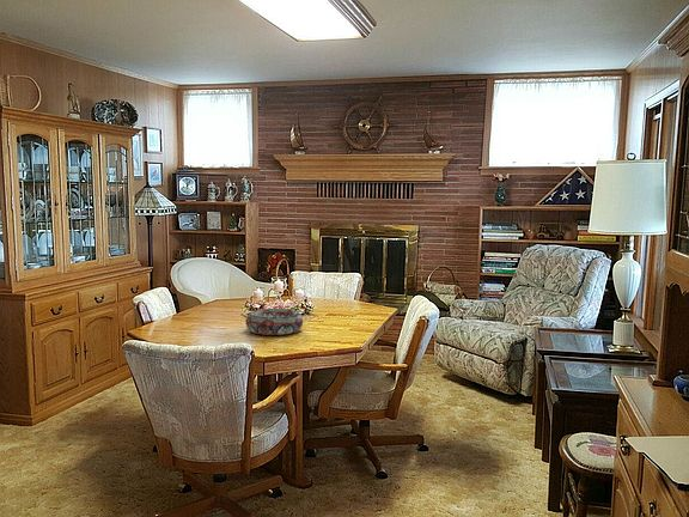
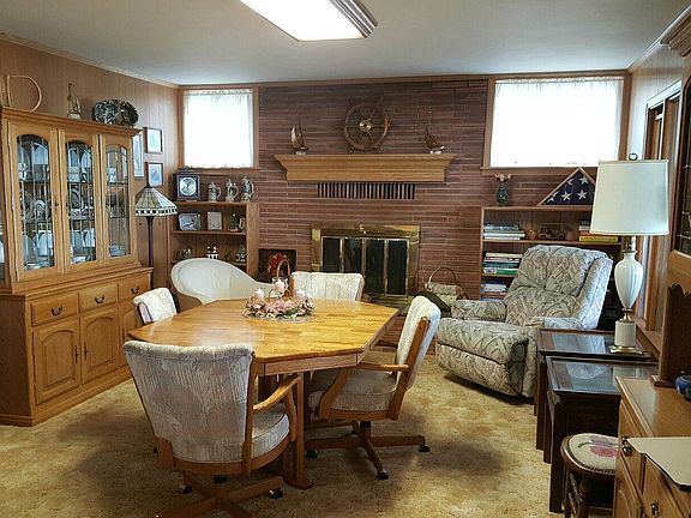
- decorative bowl (274, 321)
